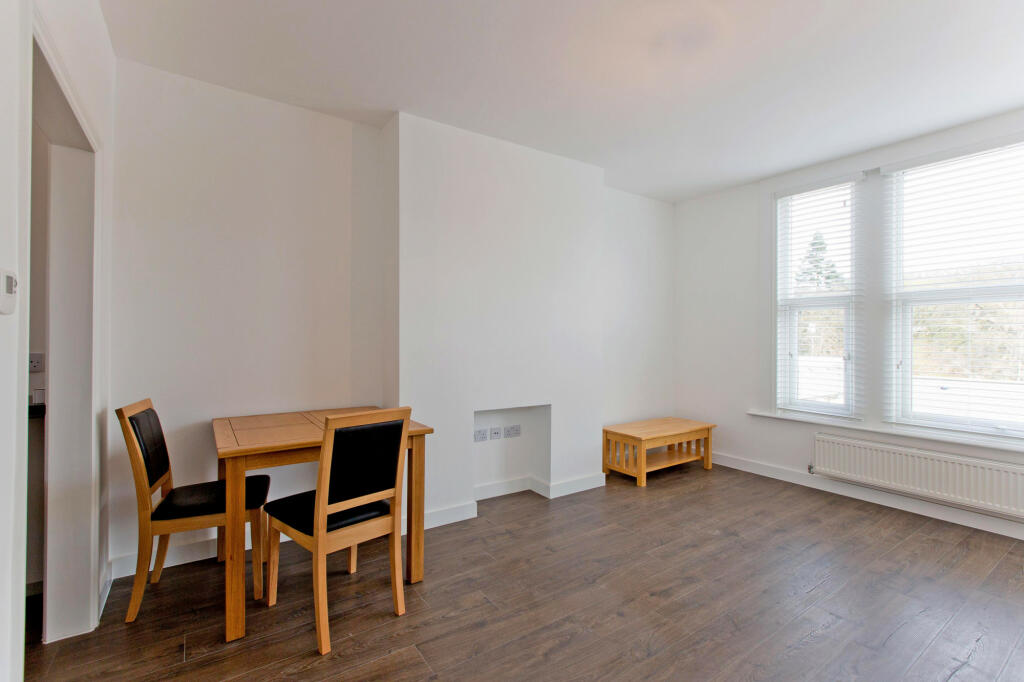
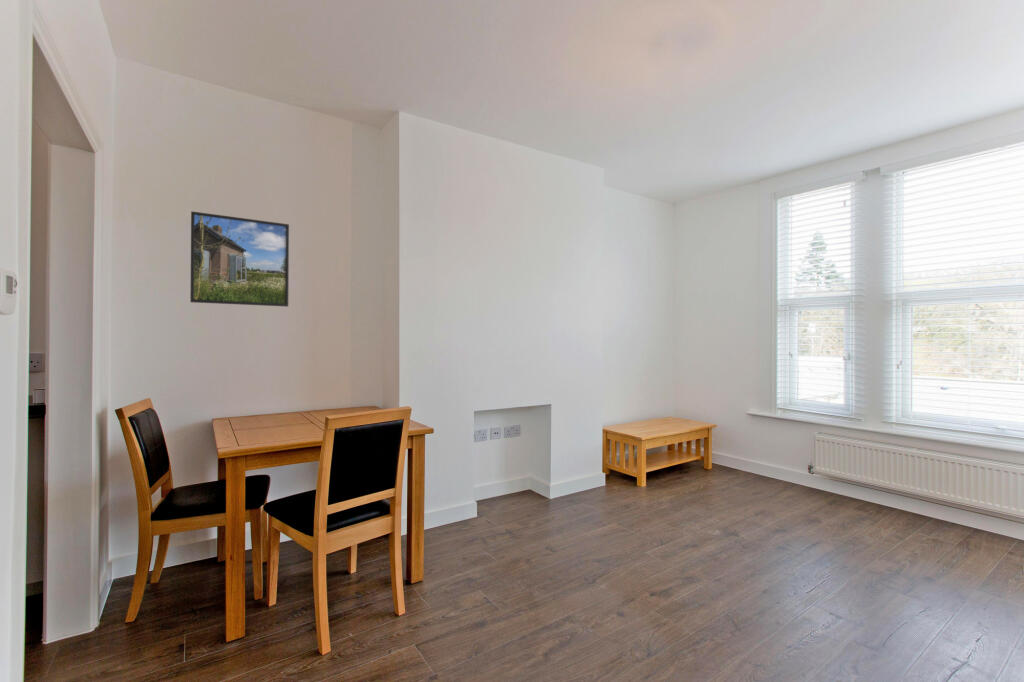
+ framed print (242, 261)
